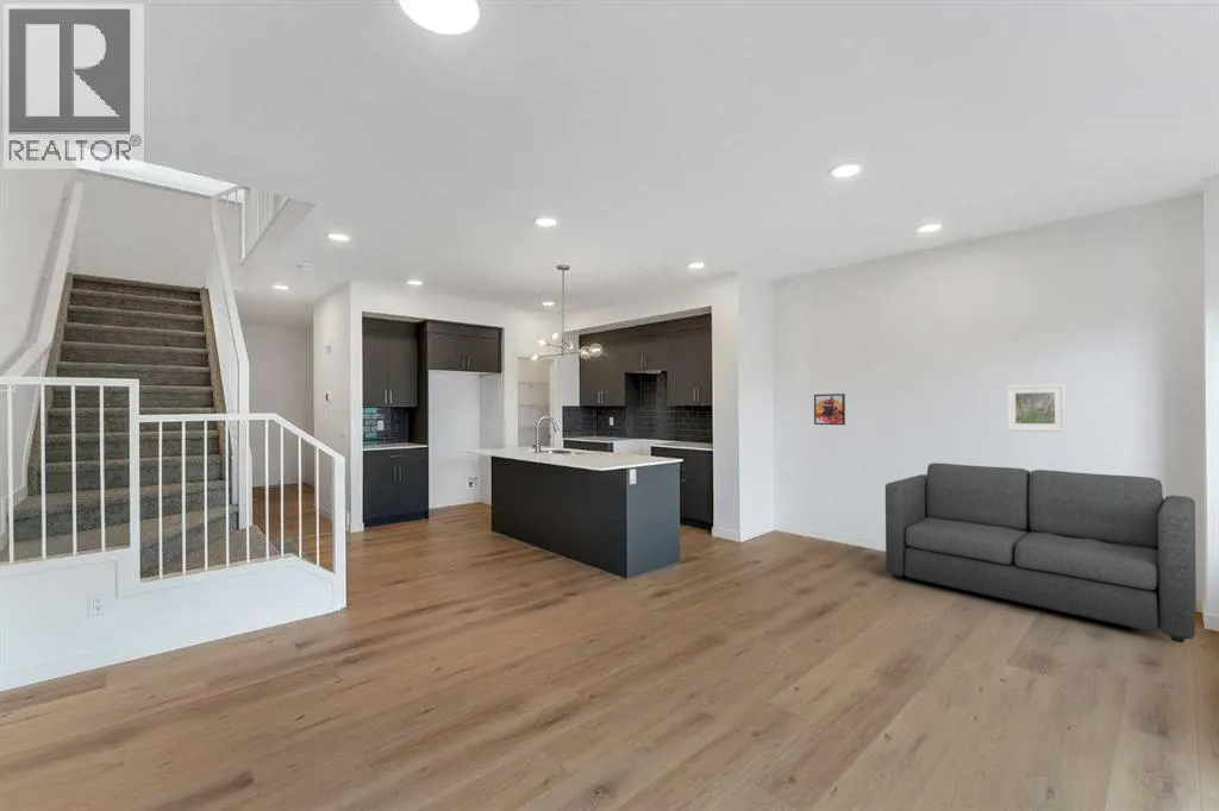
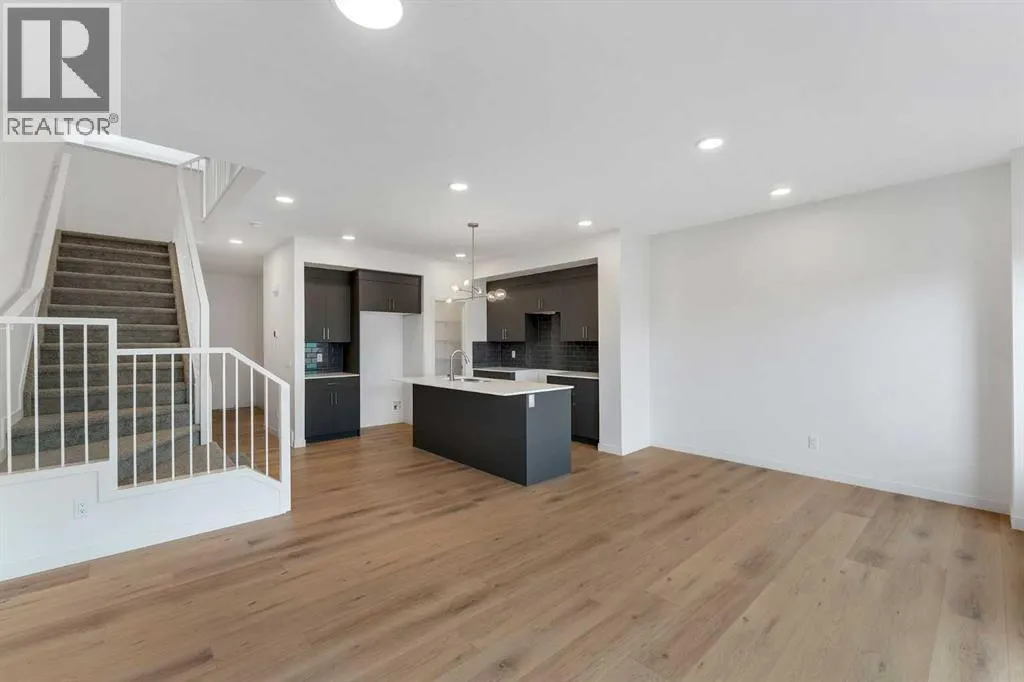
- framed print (829, 409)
- sofa (1024, 532)
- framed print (1034, 408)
